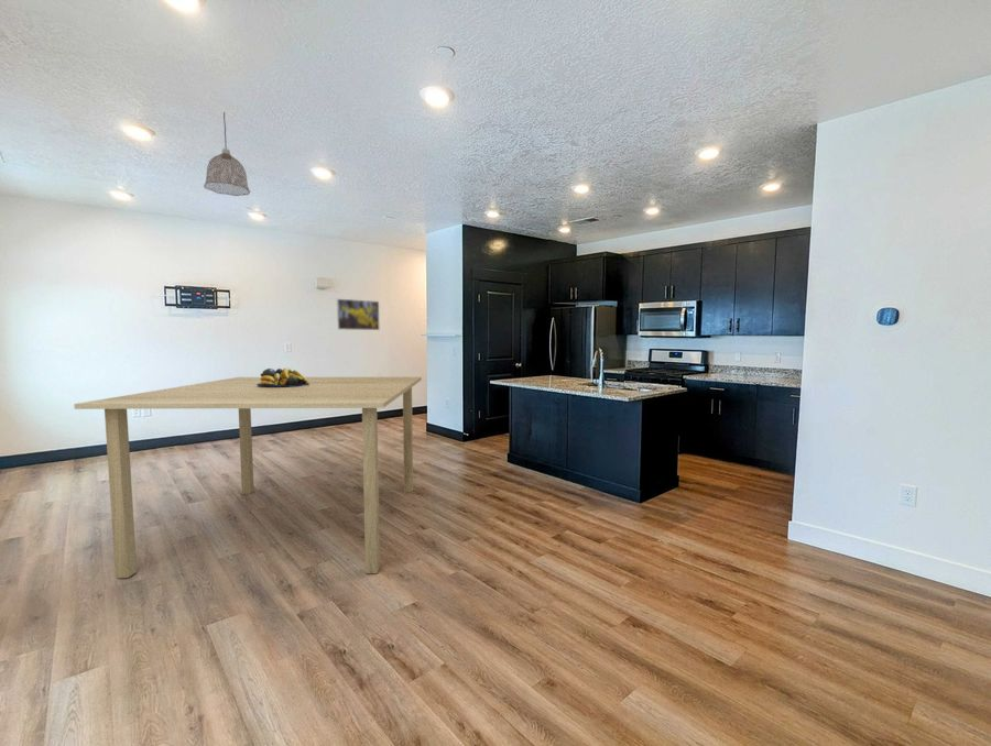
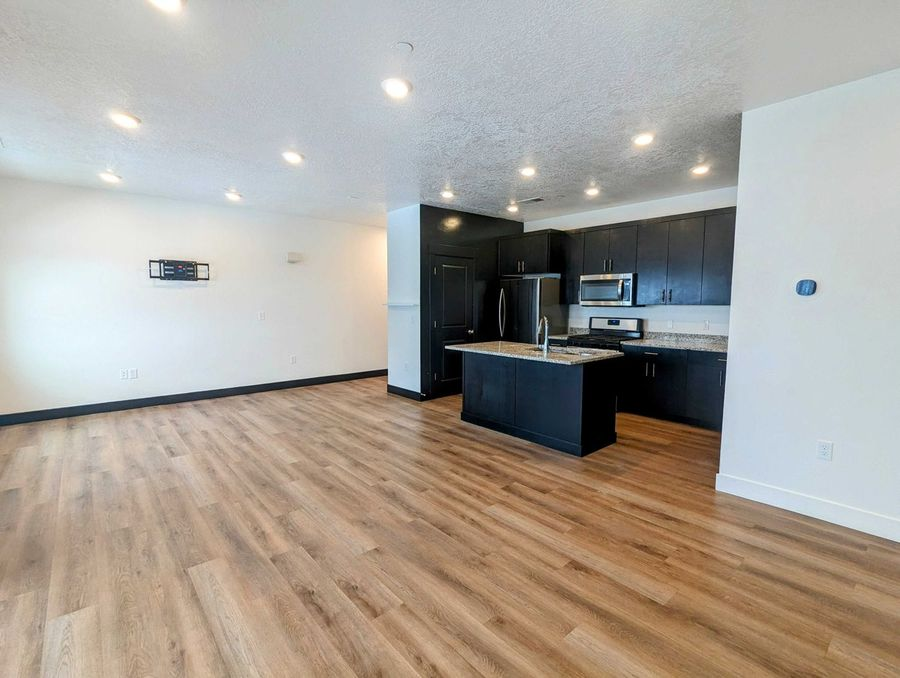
- pendant lamp (226, 151)
- dining table (252, 462)
- fruit bowl (283, 375)
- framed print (358, 315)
